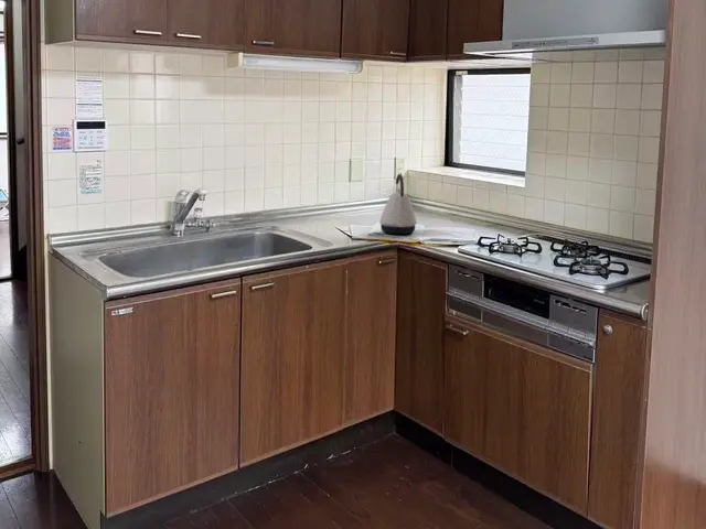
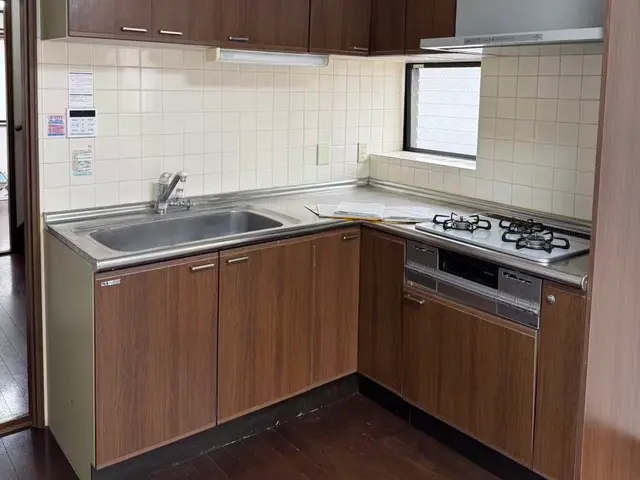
- kettle (398, 203)
